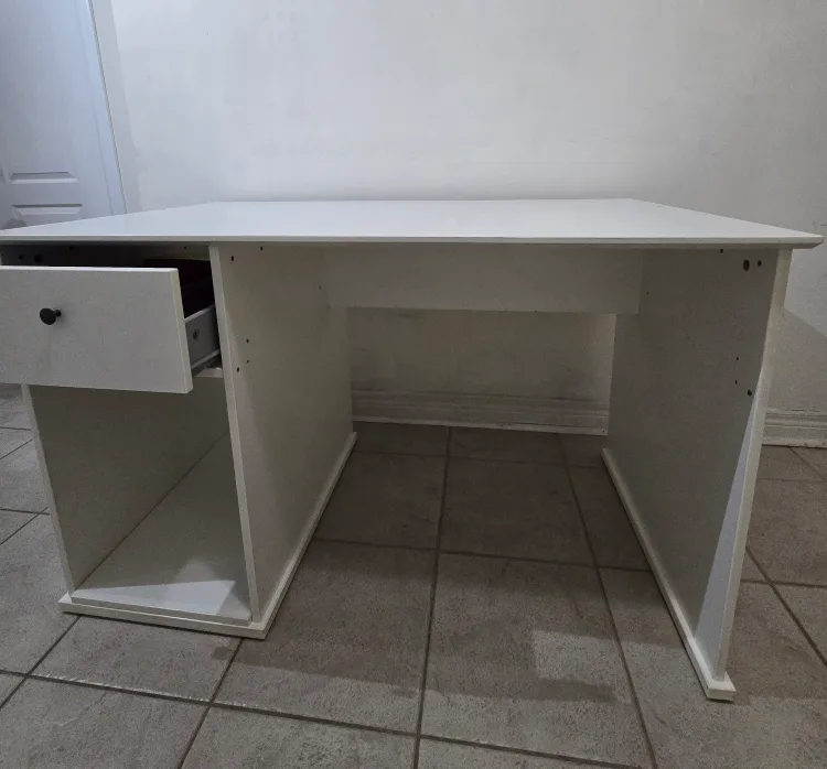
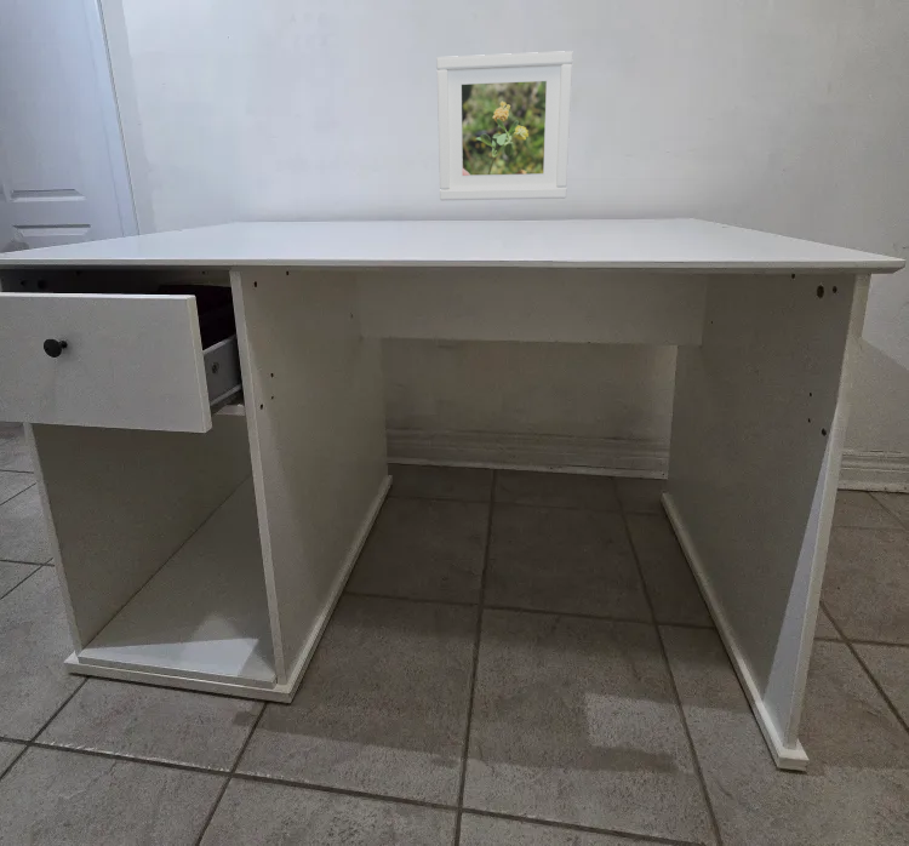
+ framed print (503, 130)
